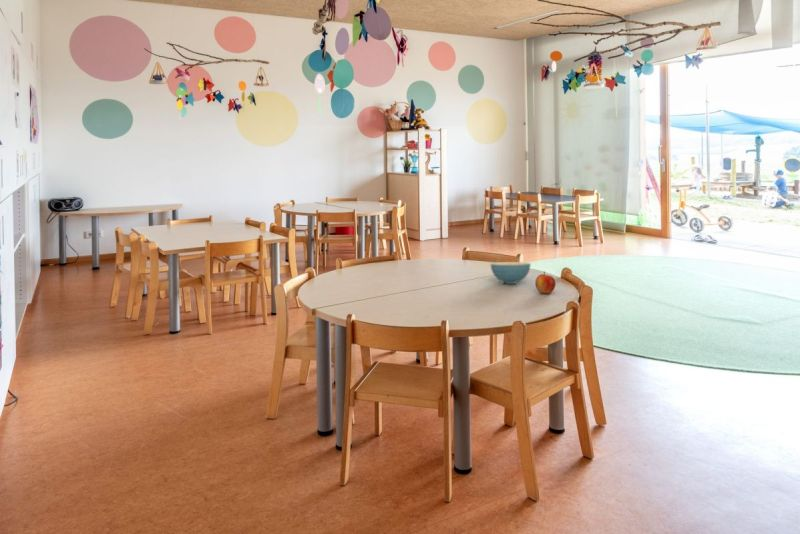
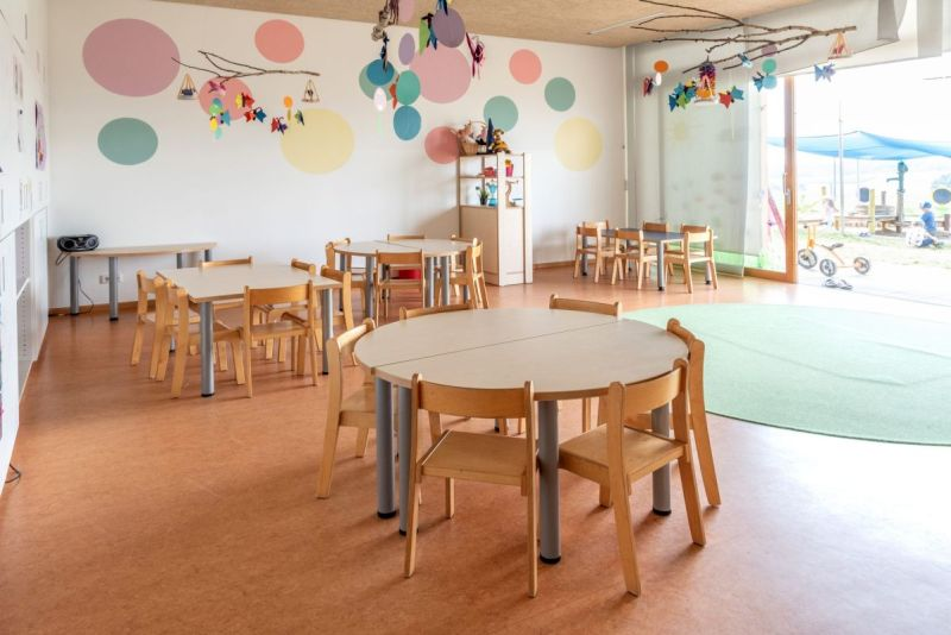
- cereal bowl (510, 273)
- apple (545, 282)
